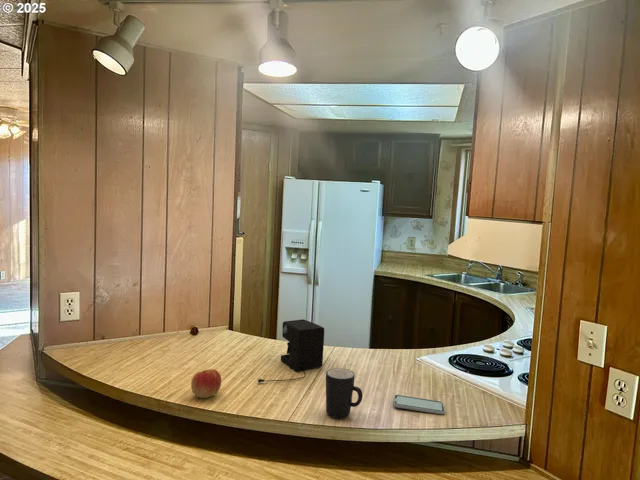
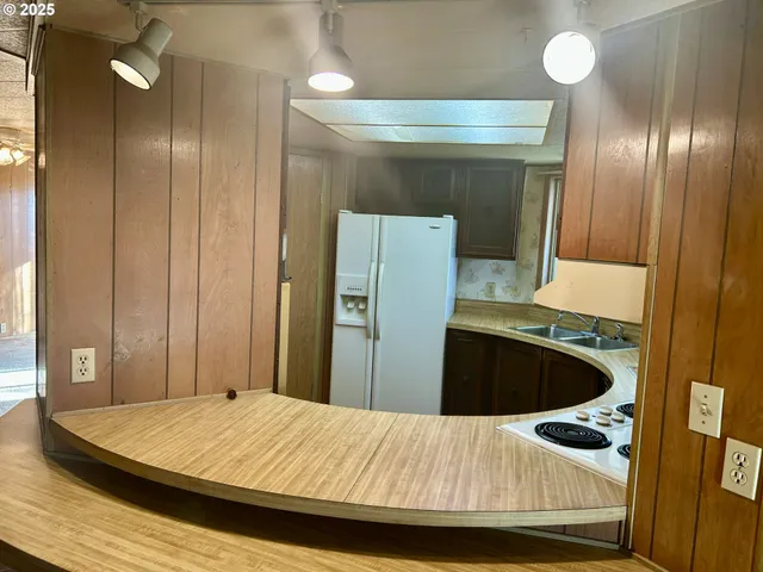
- smartphone (418, 404)
- coffee maker (287, 348)
- apple (205, 382)
- mug (343, 394)
